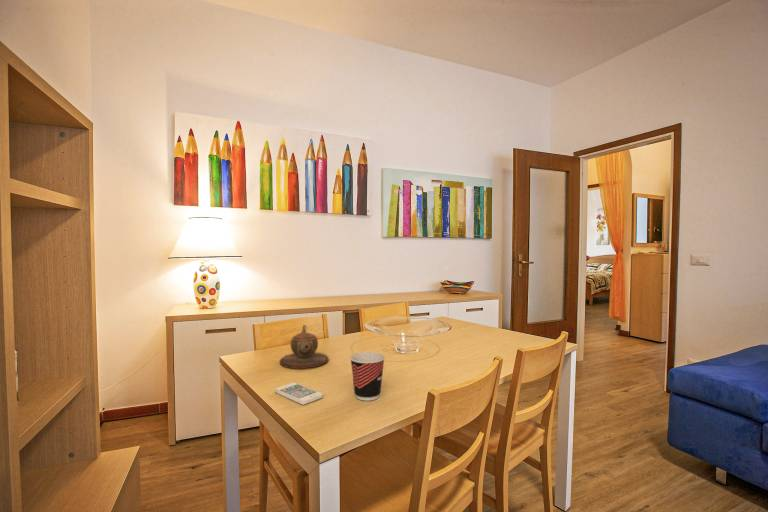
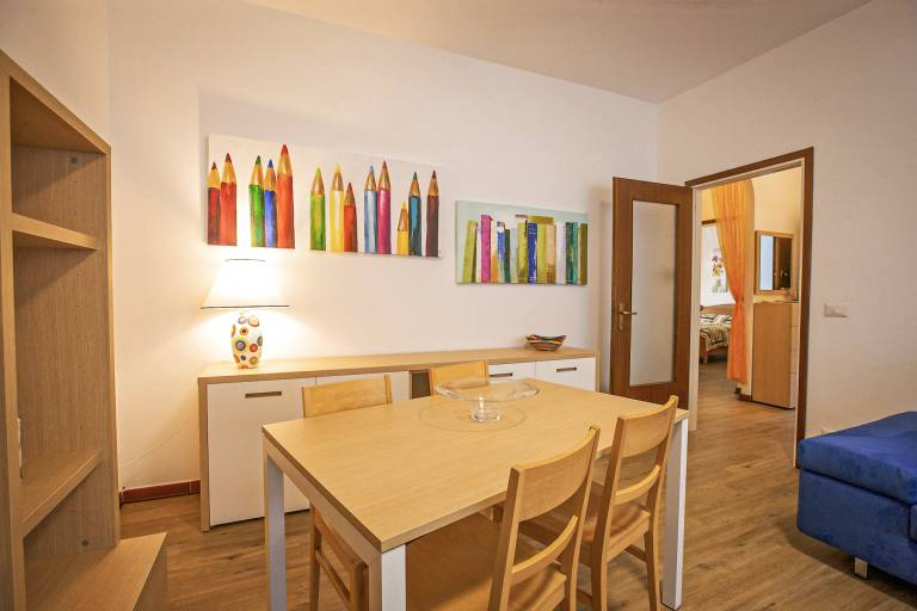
- cup (367, 376)
- teapot (304, 343)
- smartphone (298, 392)
